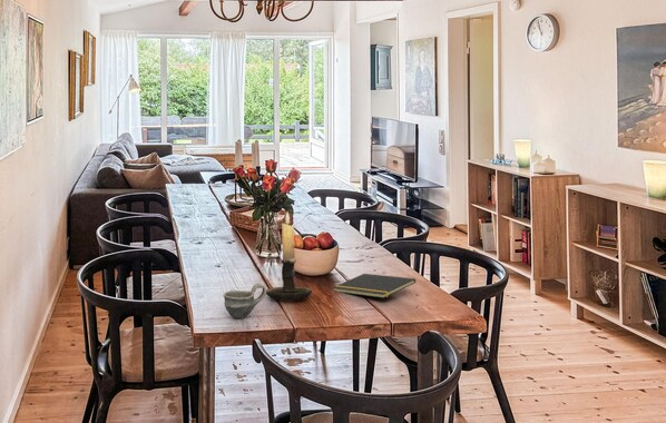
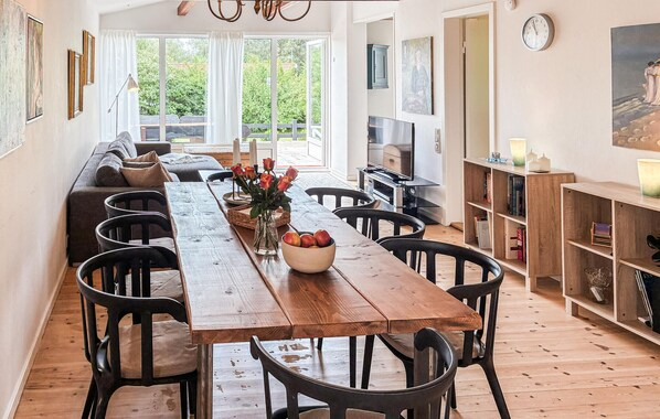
- notepad (373, 285)
- candle holder (286, 253)
- cup (243, 301)
